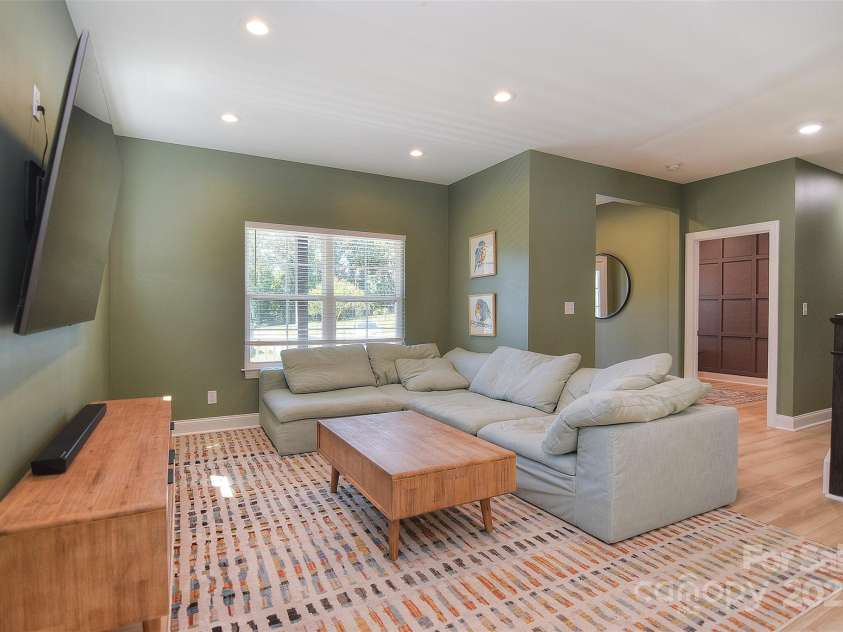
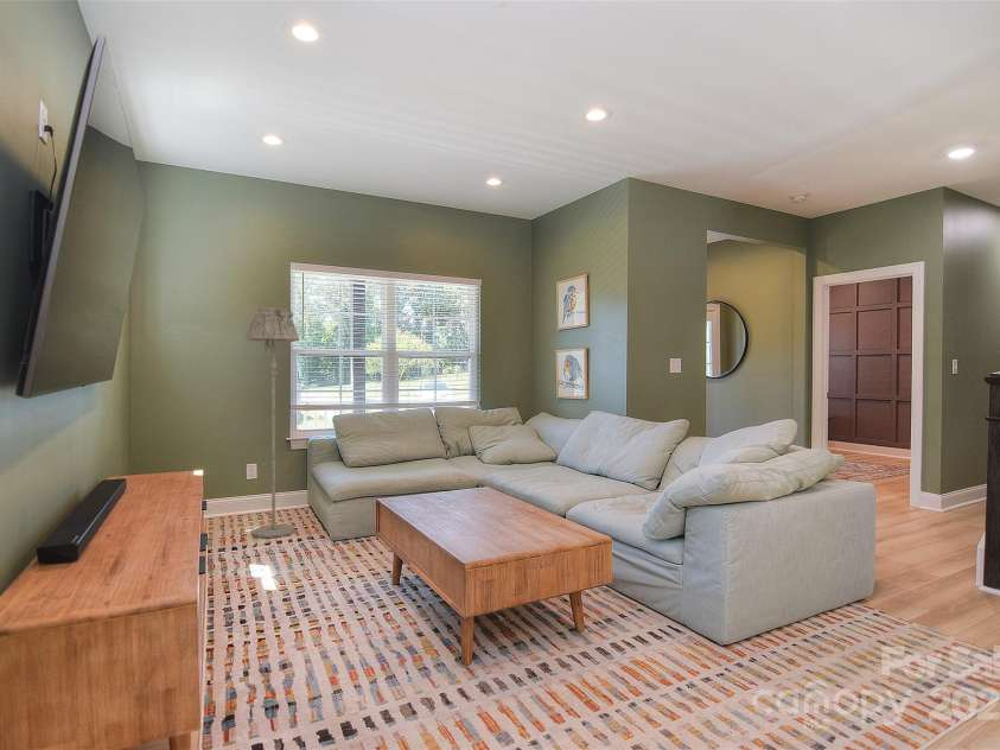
+ floor lamp (273, 420)
